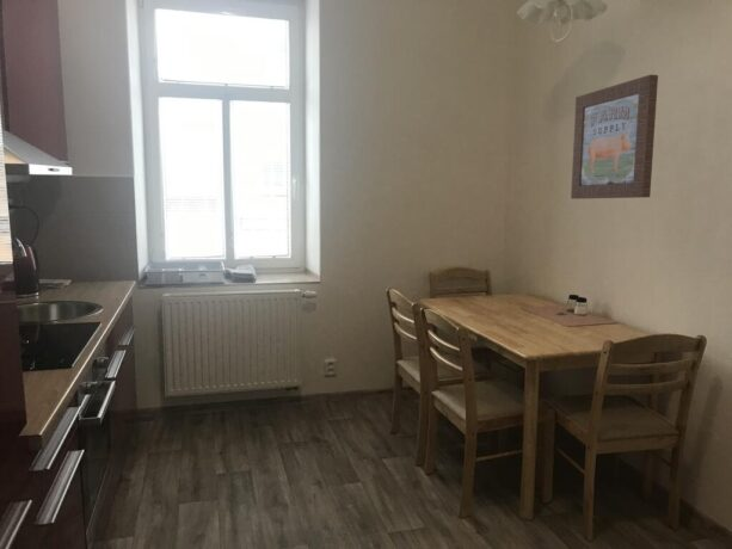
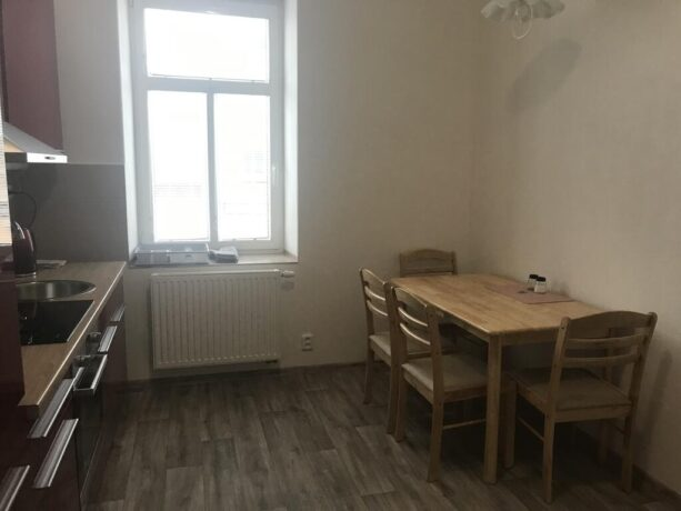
- wall art (609, 143)
